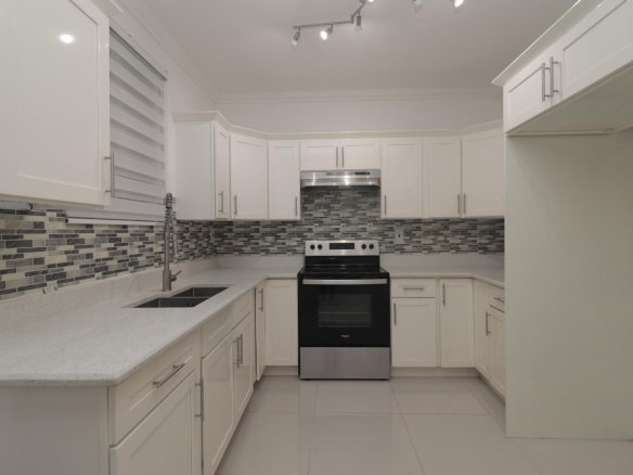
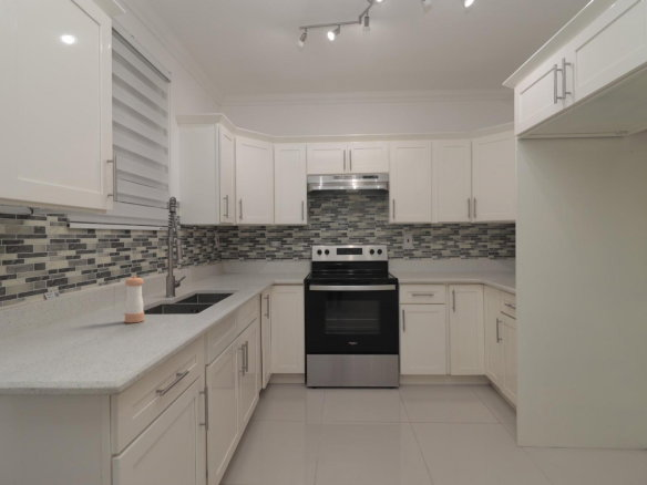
+ pepper shaker (134, 298)
